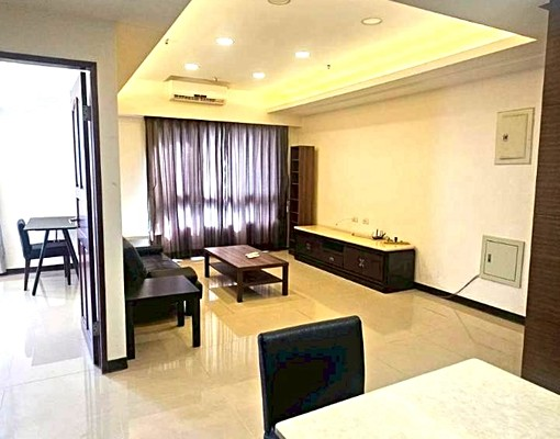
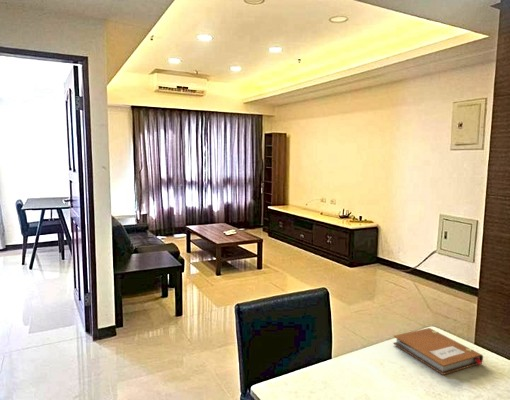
+ notebook (437, 349)
